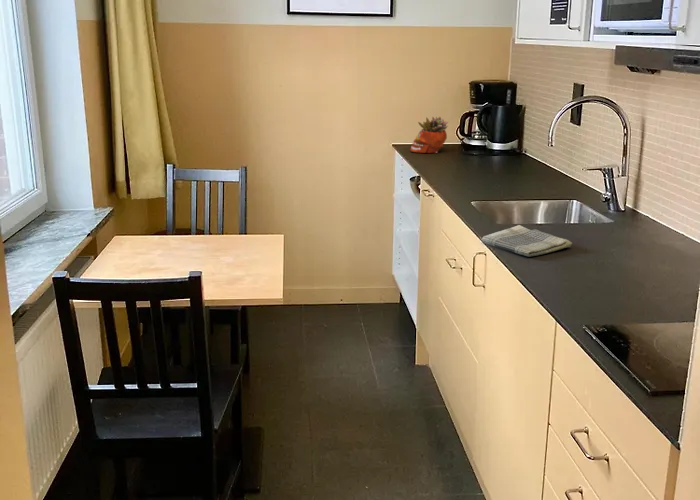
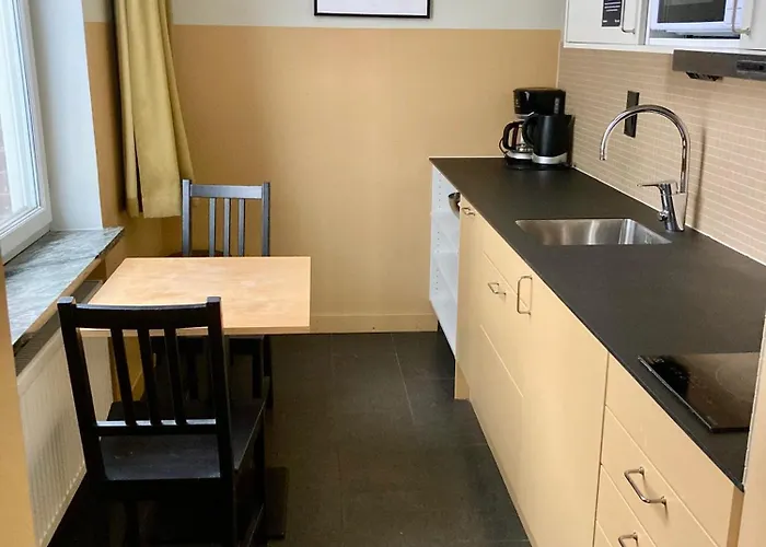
- succulent planter (429, 134)
- dish towel (526, 239)
